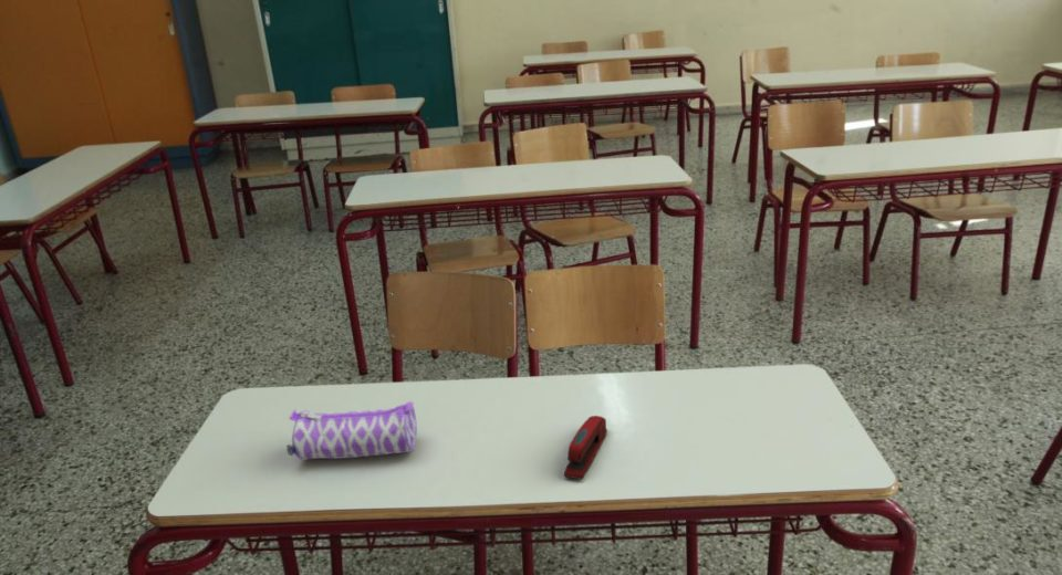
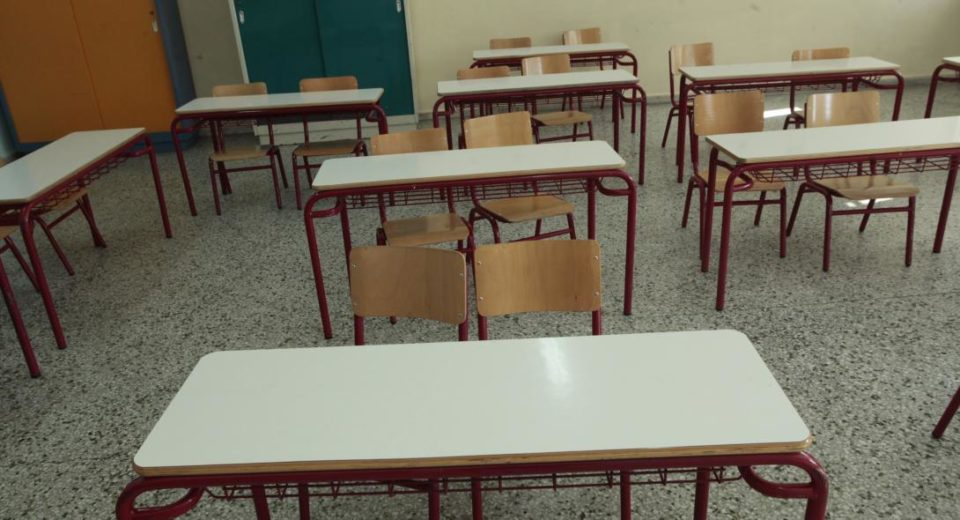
- stapler (586, 439)
- pencil case (354, 429)
